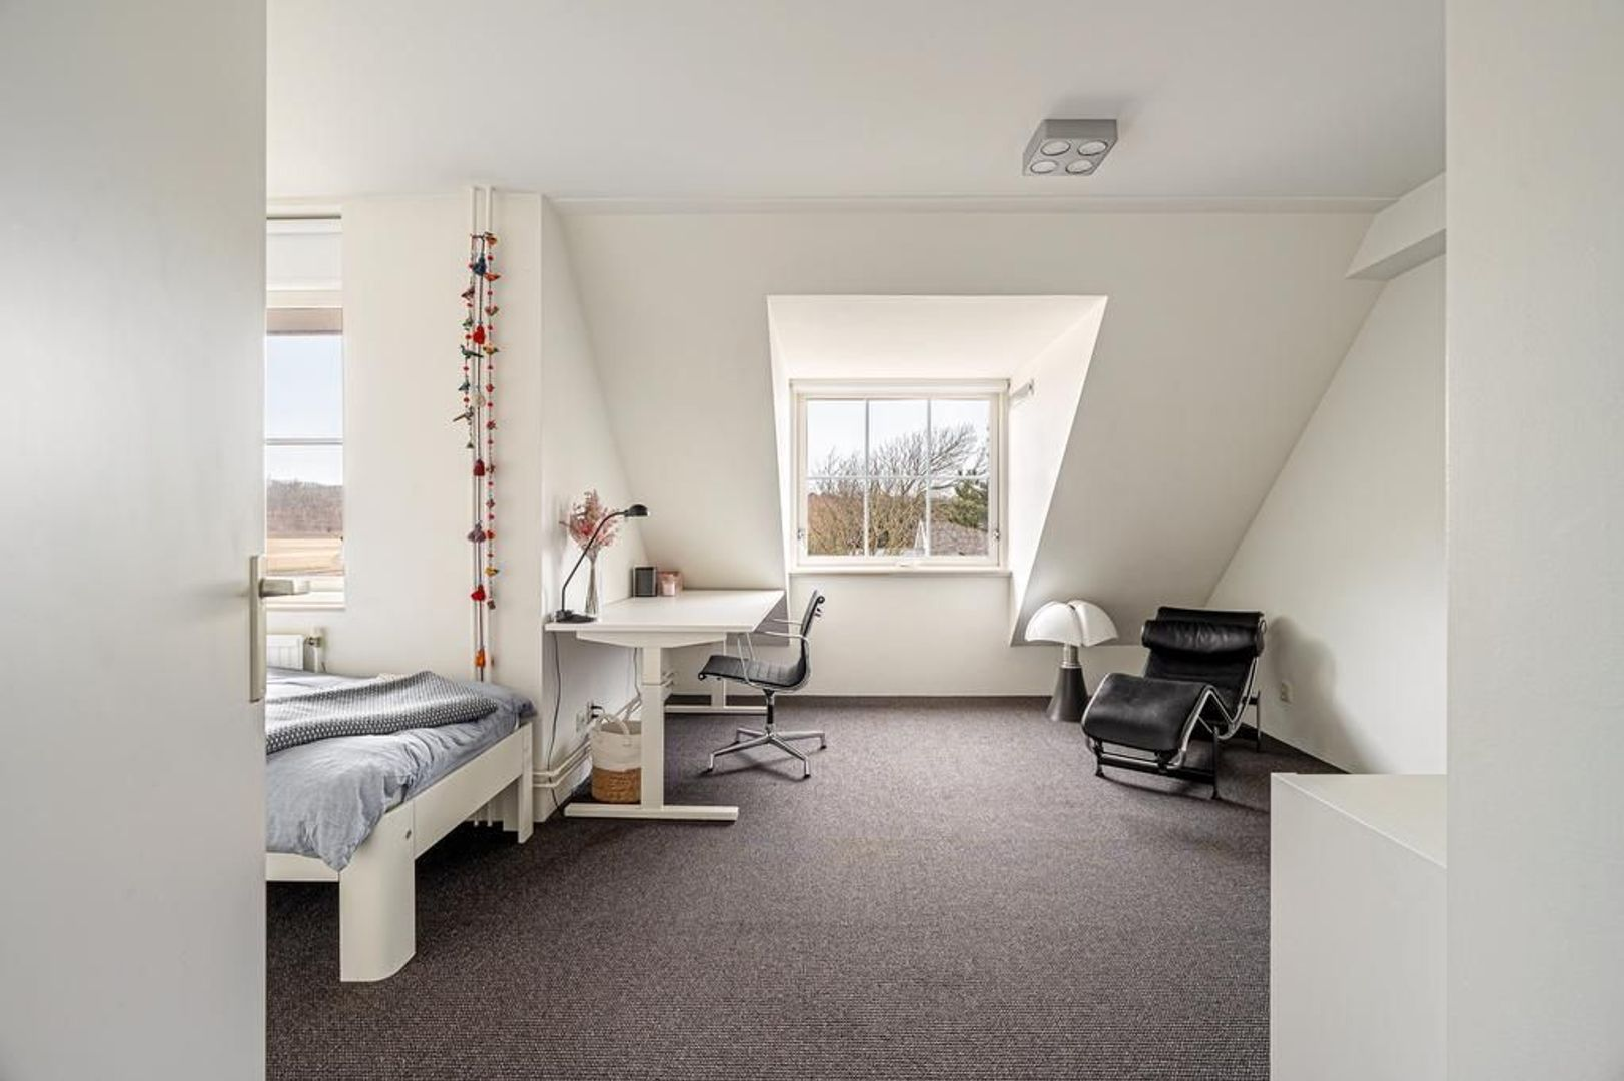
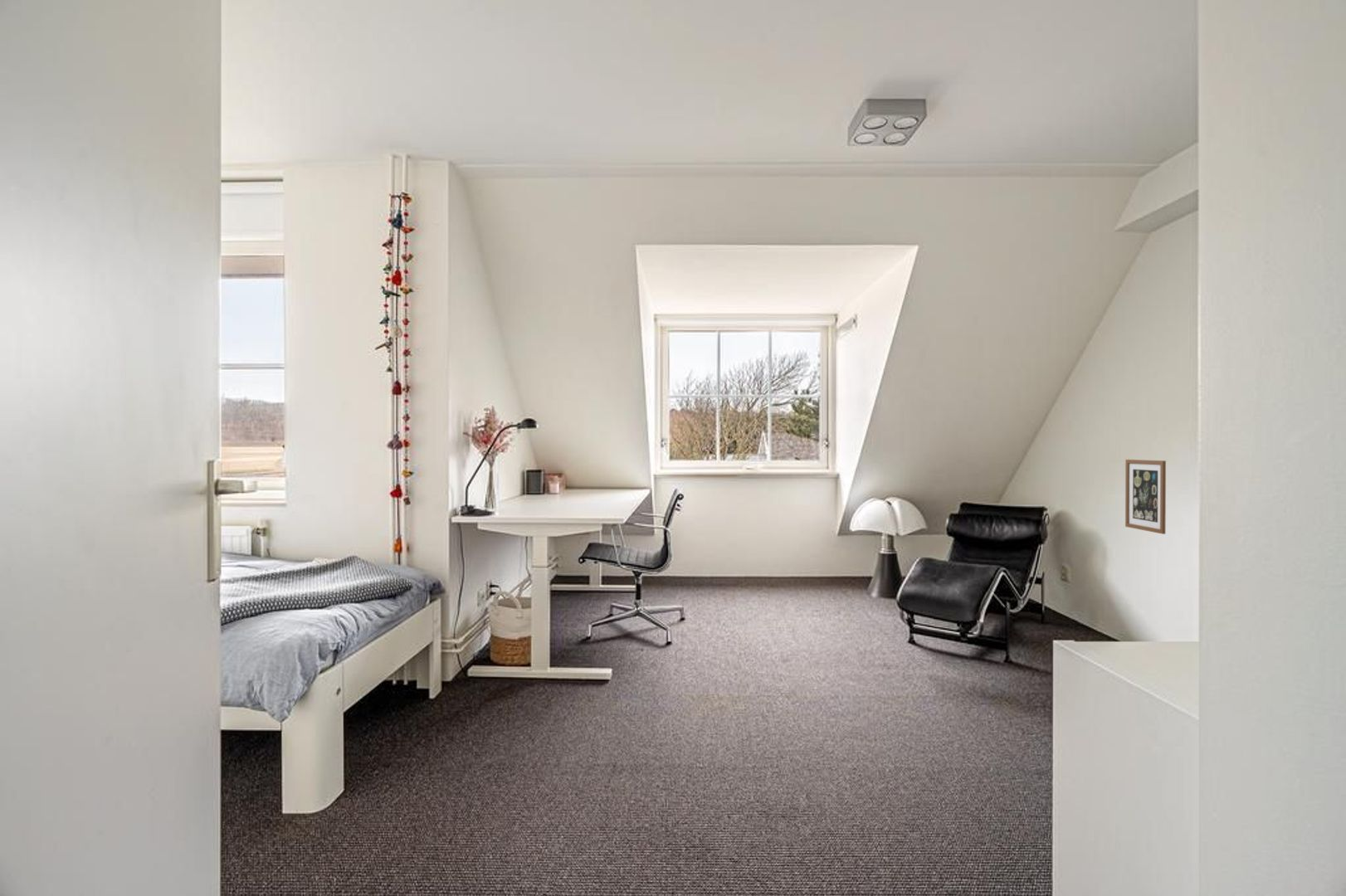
+ wall art (1144, 494)
